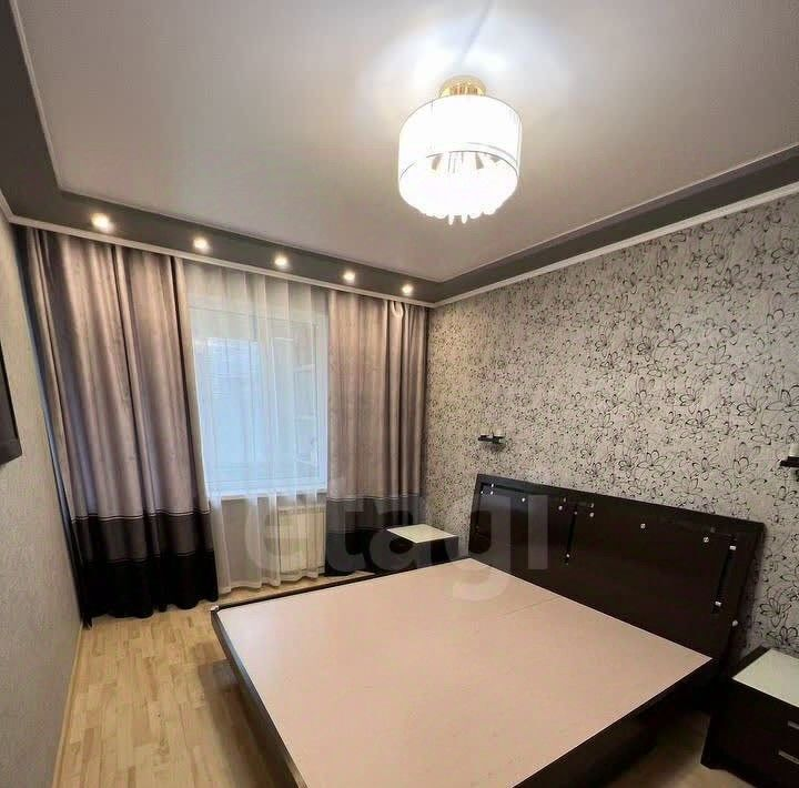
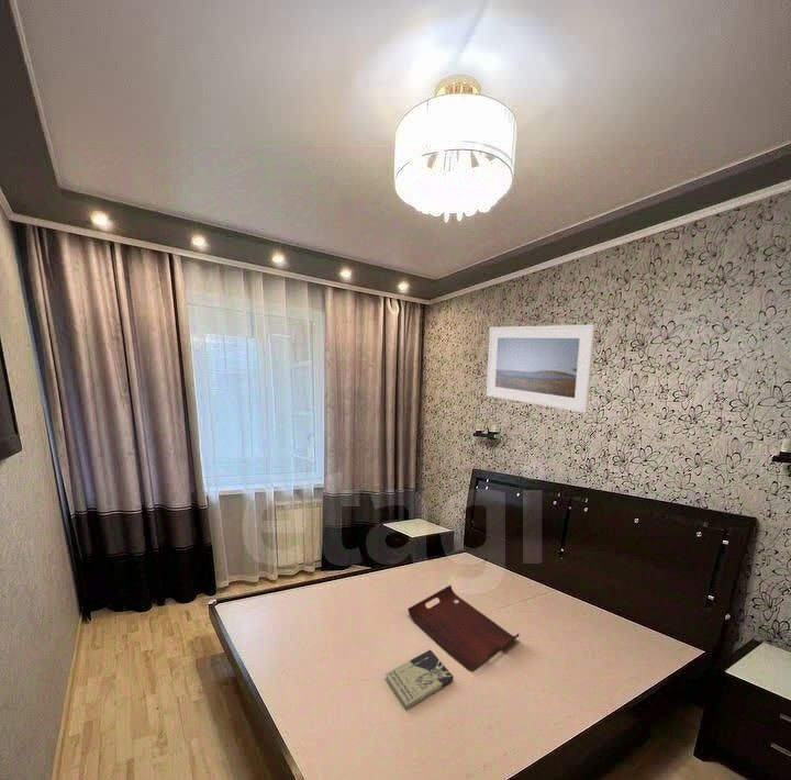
+ book (419, 677)
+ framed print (533, 365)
+ serving tray (460, 624)
